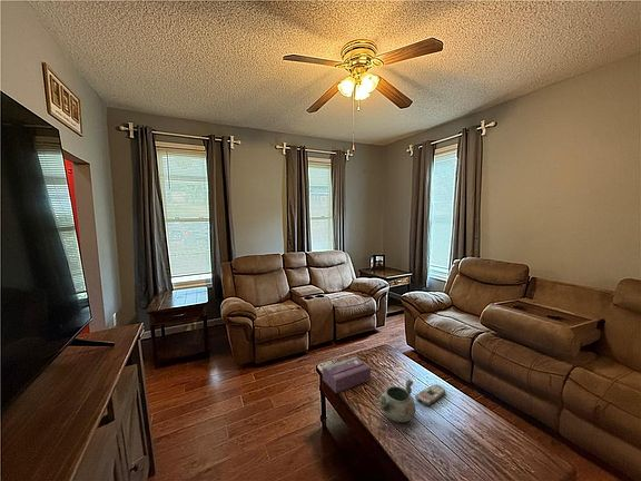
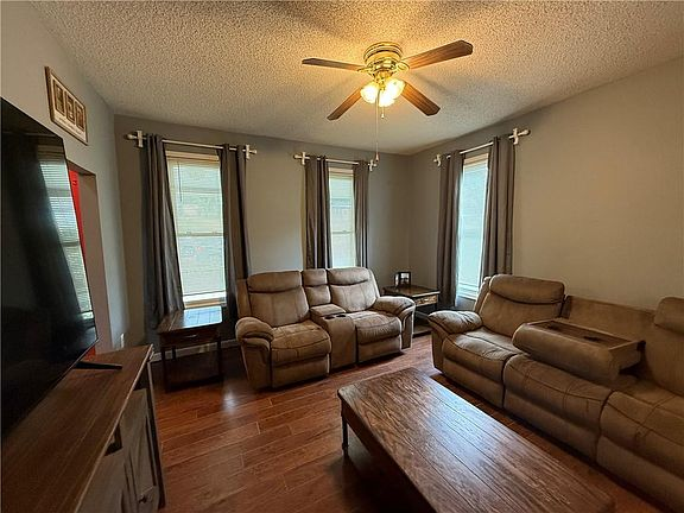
- tissue box (346, 373)
- remote control (431, 394)
- decorative bowl (396, 402)
